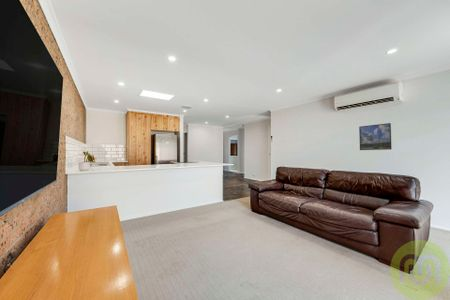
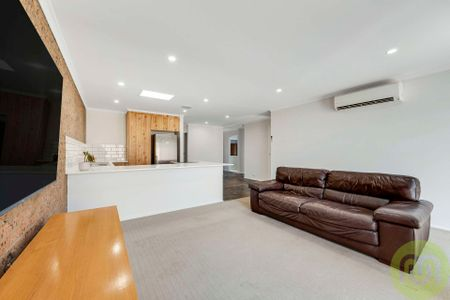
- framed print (374, 137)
